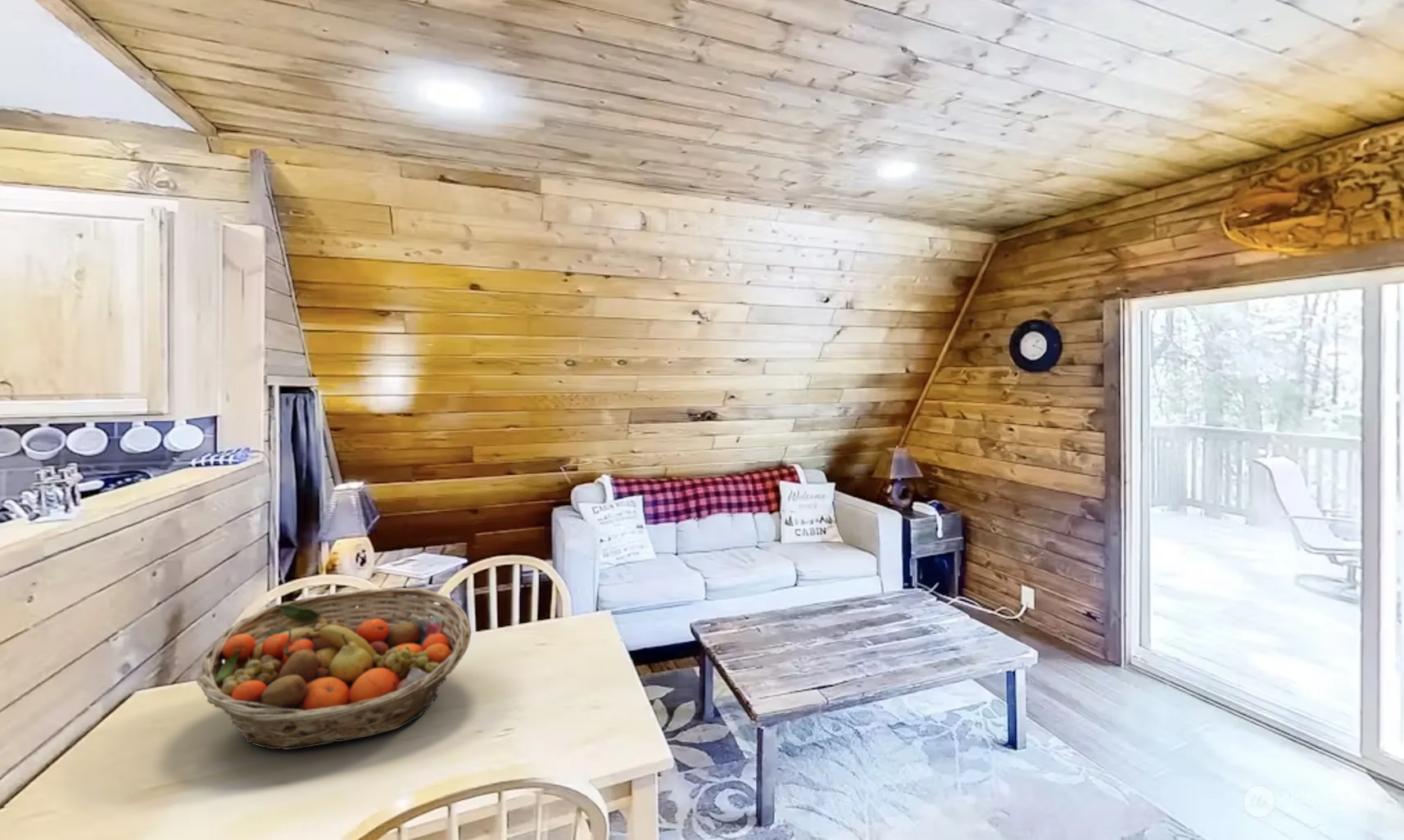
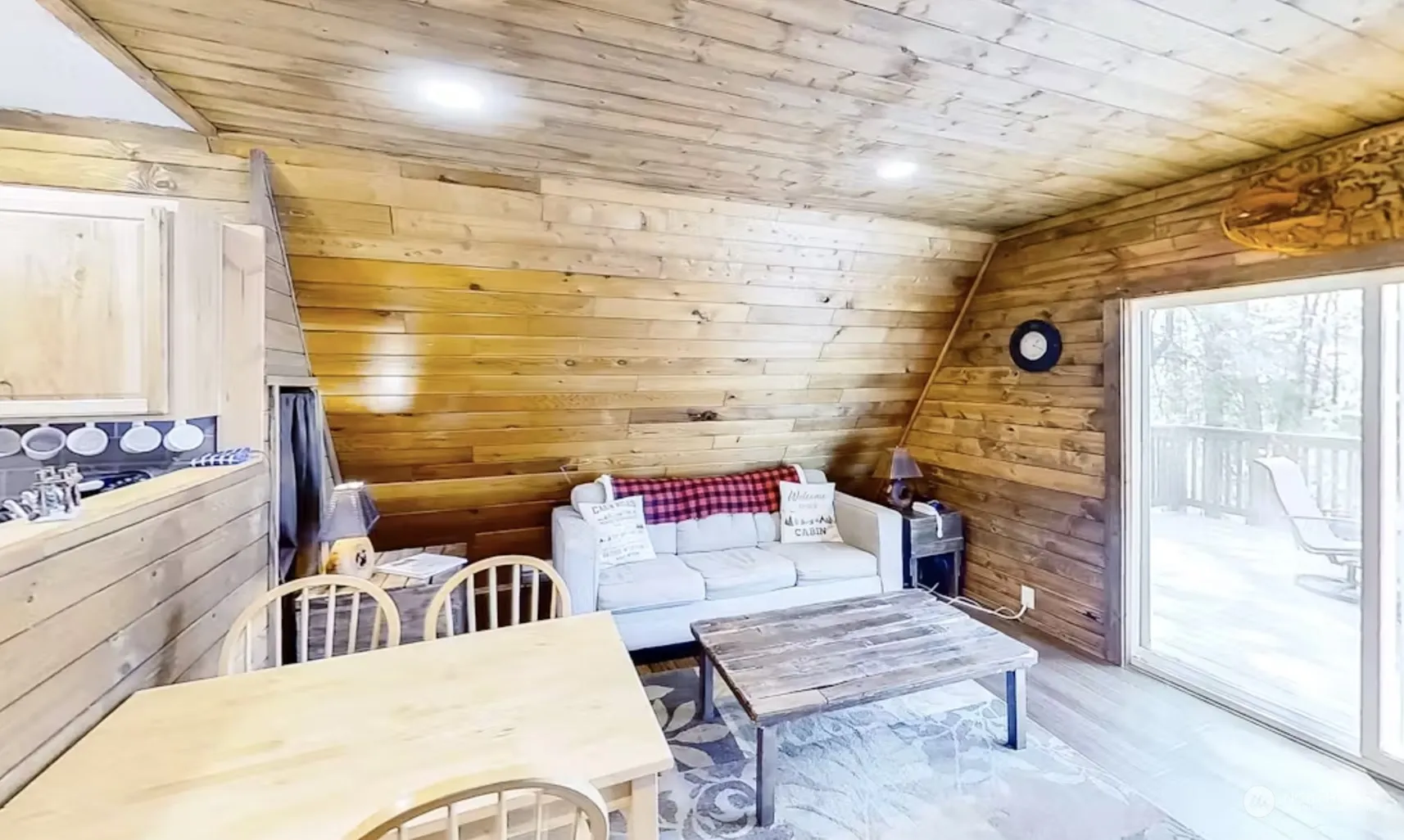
- fruit basket (346, 661)
